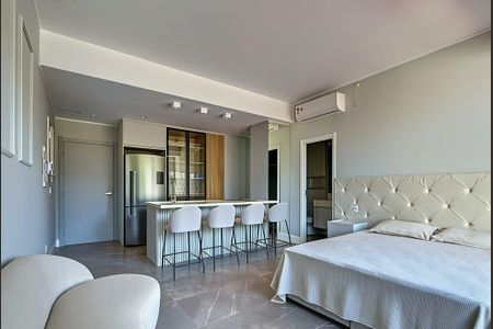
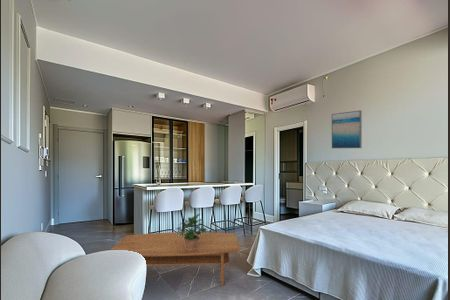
+ wall art (345, 130)
+ coffee table (178, 259)
+ potted plant (190, 230)
